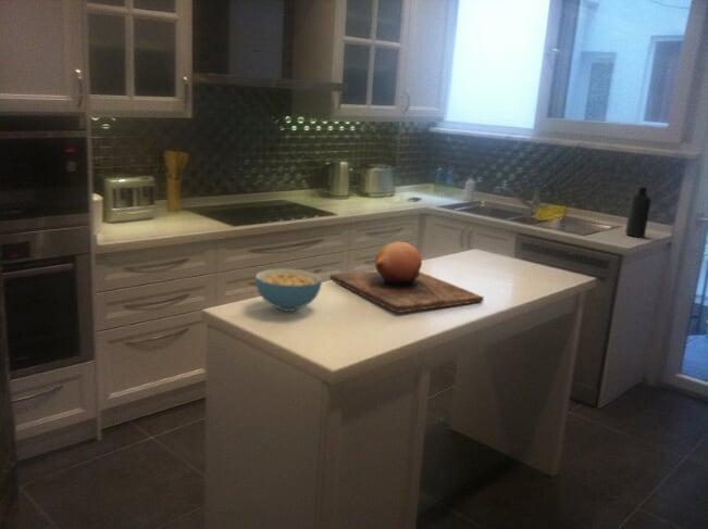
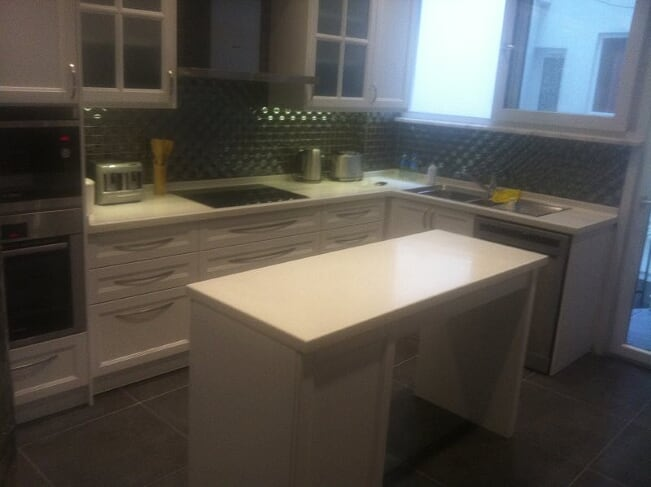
- cereal bowl (288, 292)
- chopping board (406, 266)
- bottle (638, 211)
